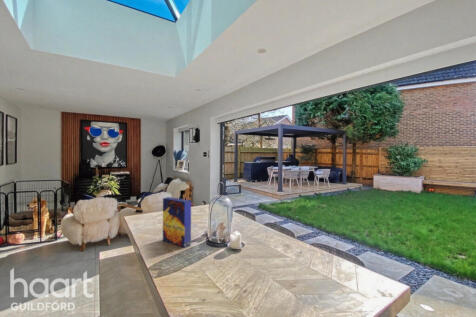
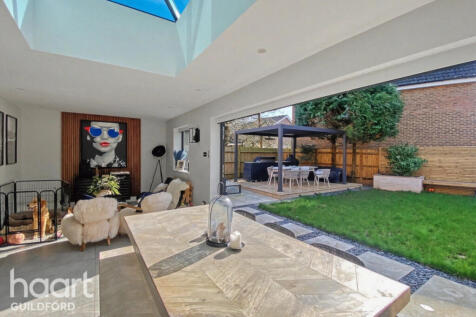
- cereal box (176, 220)
